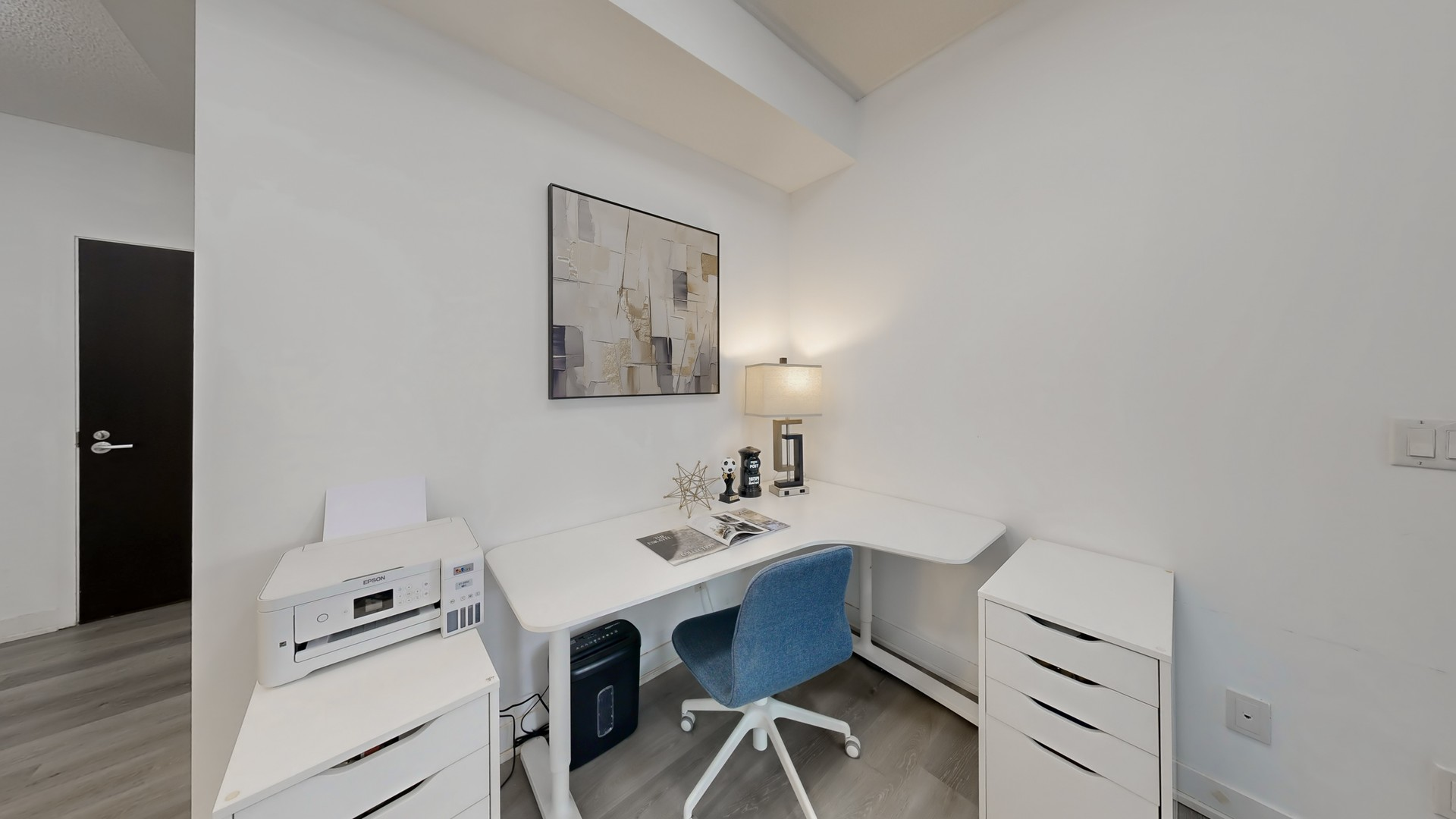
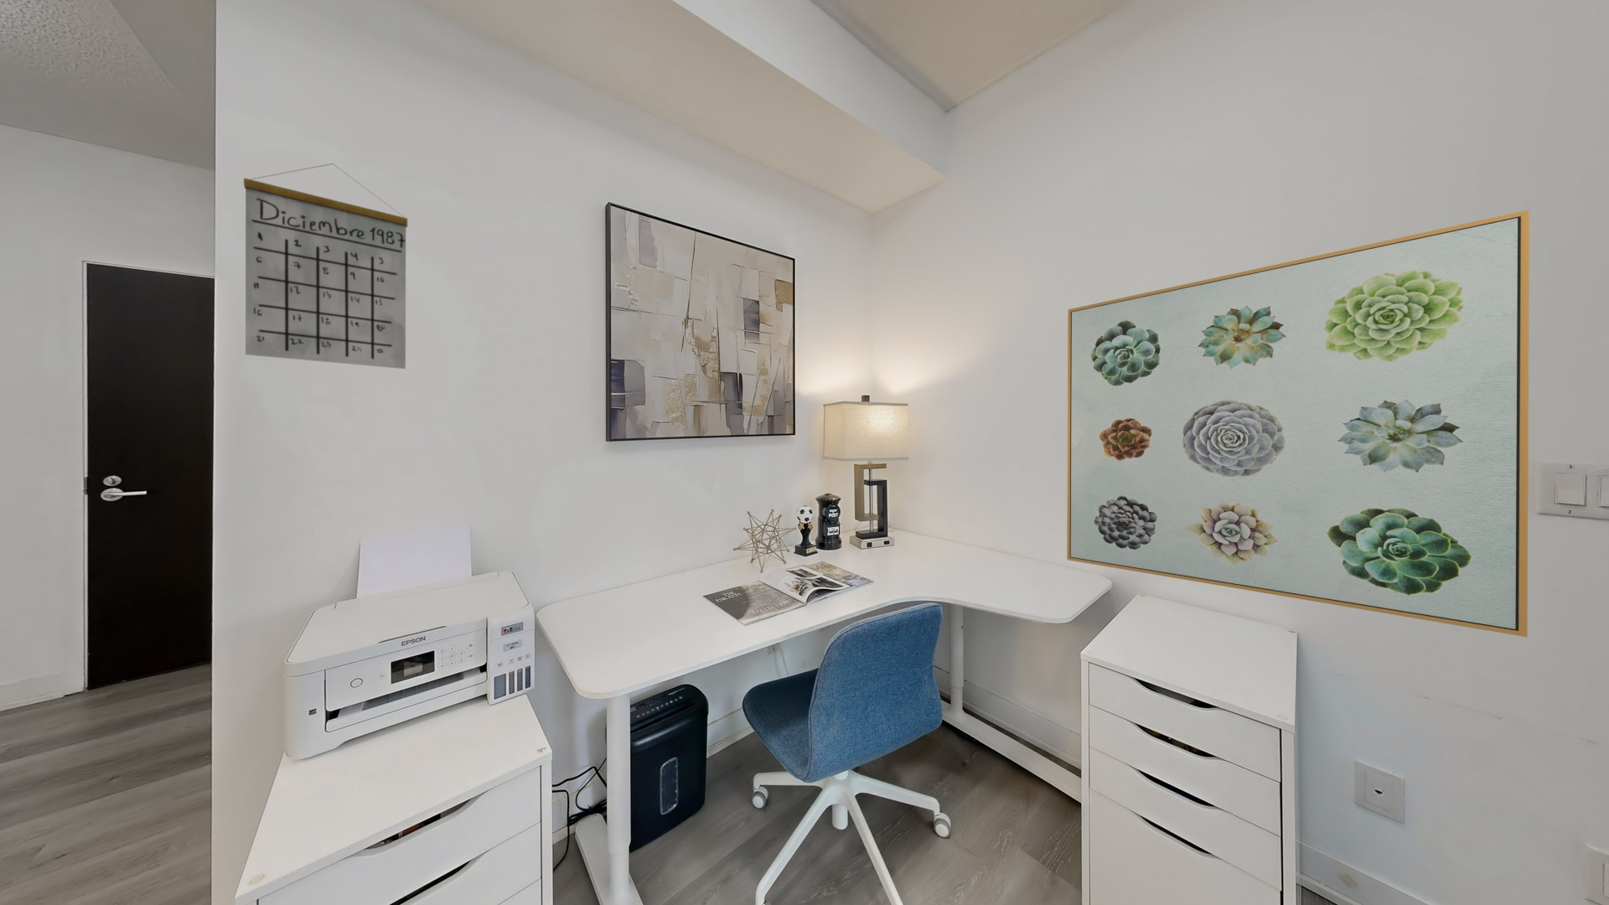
+ calendar (332, 262)
+ wall art (1238, 430)
